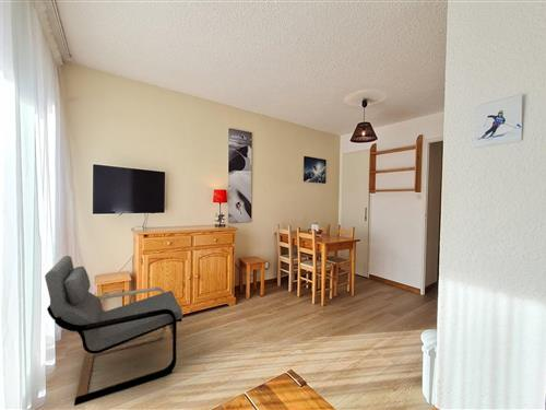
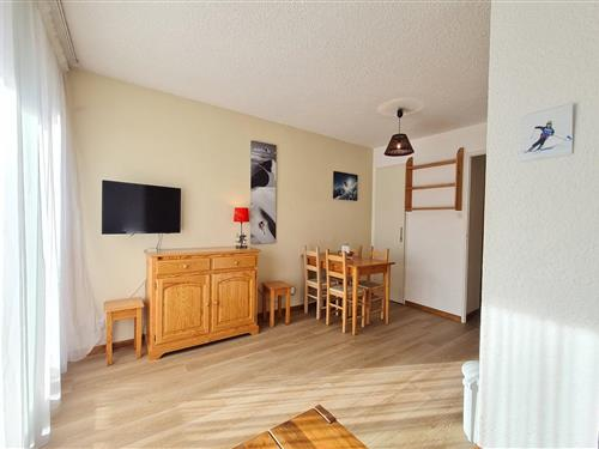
- armchair (122, 311)
